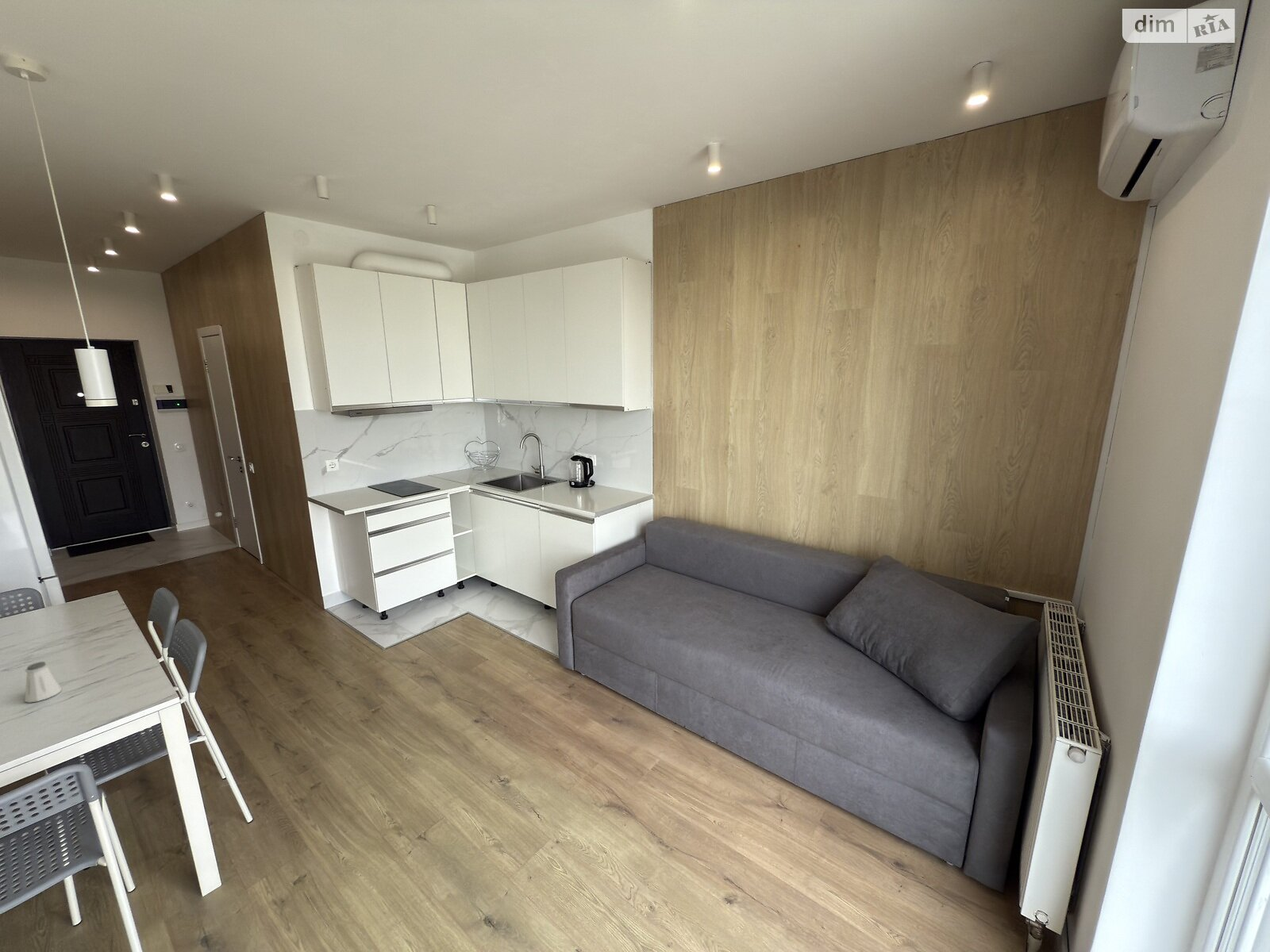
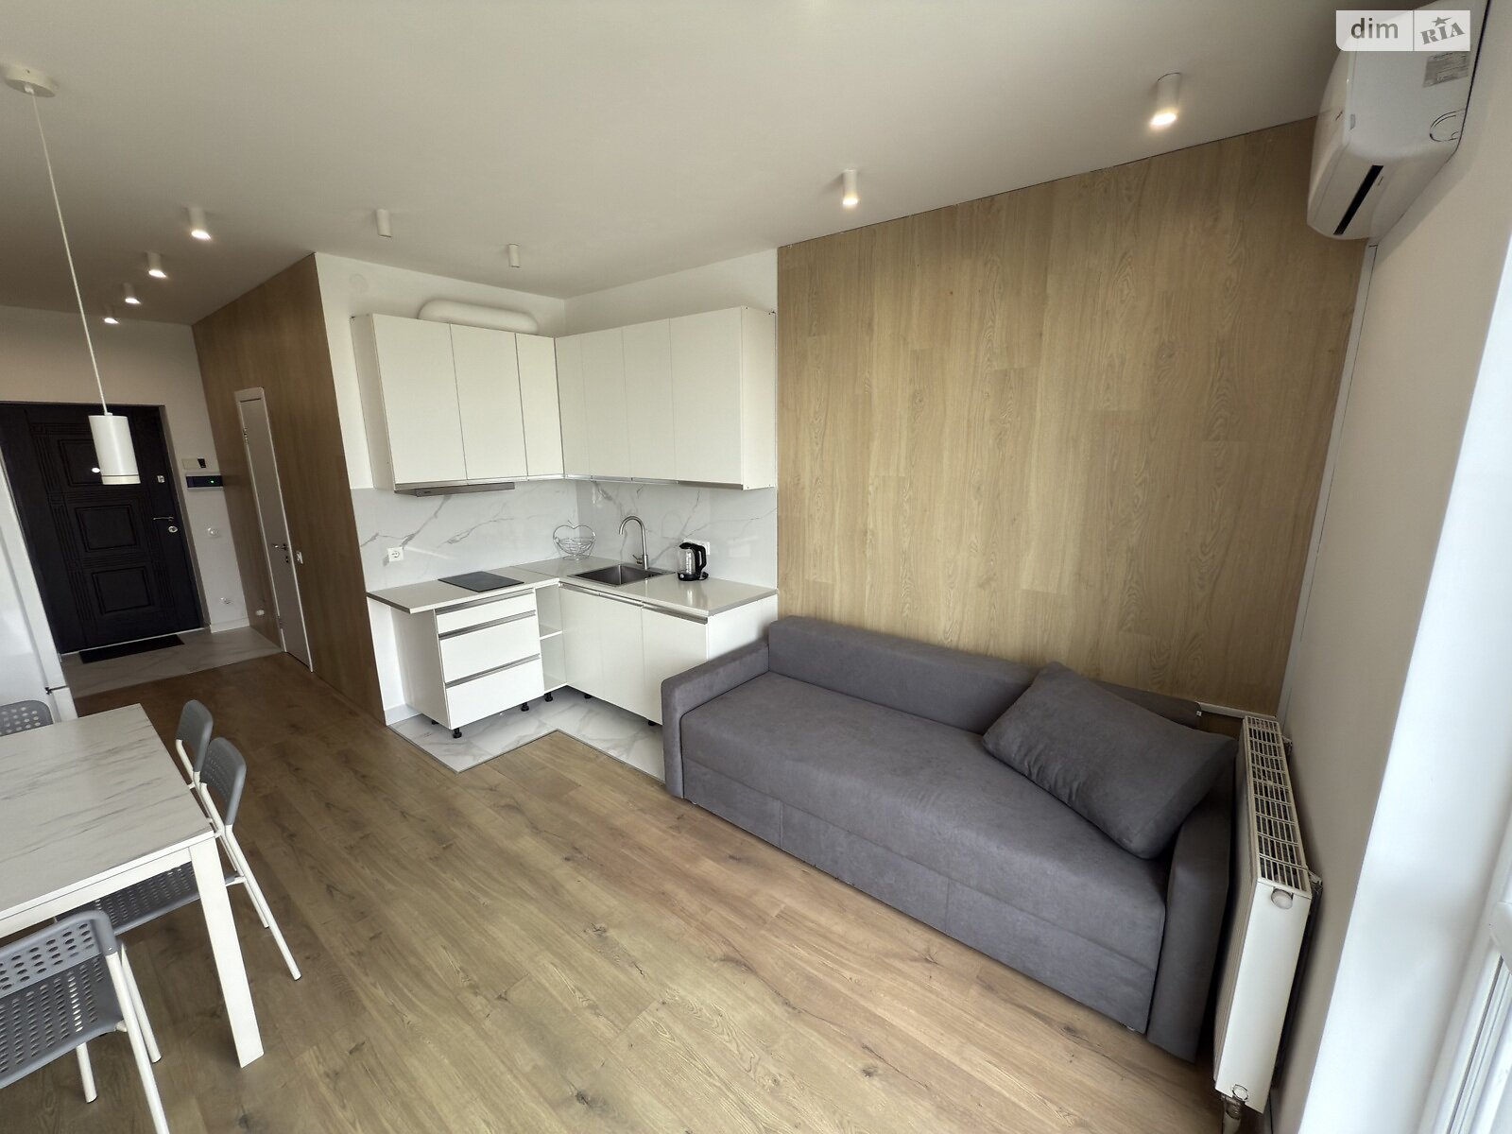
- saltshaker (40, 680)
